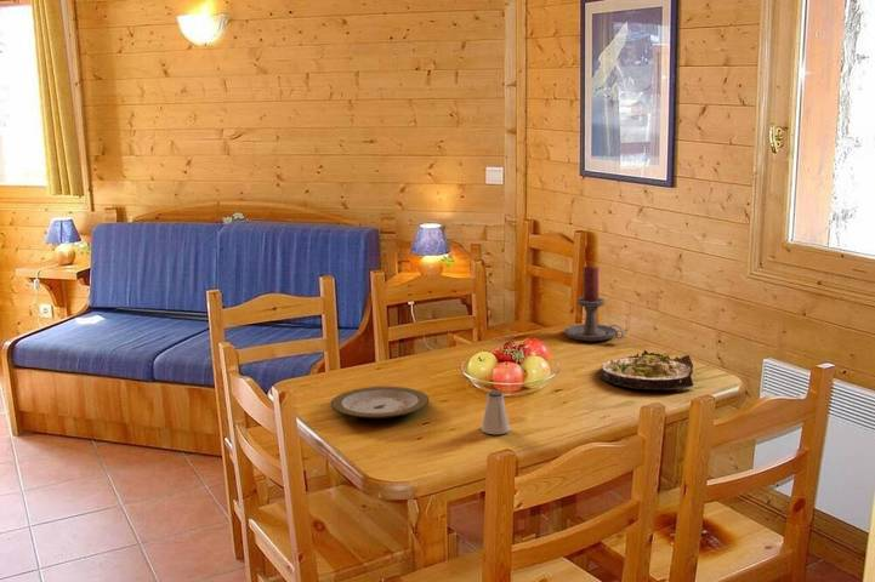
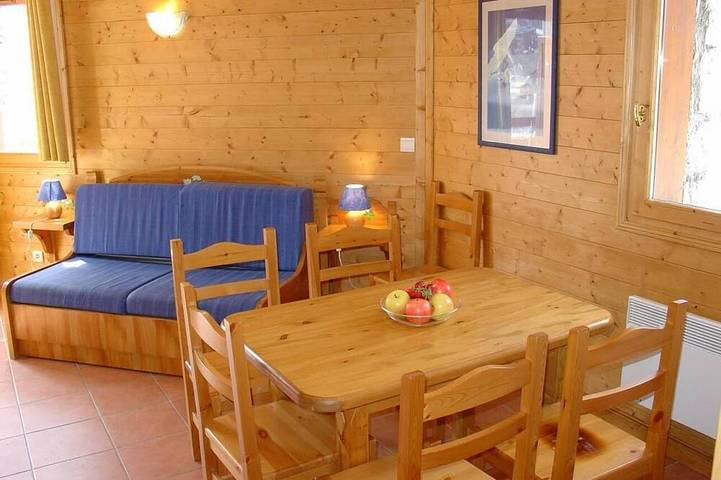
- candle holder (596, 302)
- plate (380, 404)
- saltshaker (495, 411)
- salad plate (644, 367)
